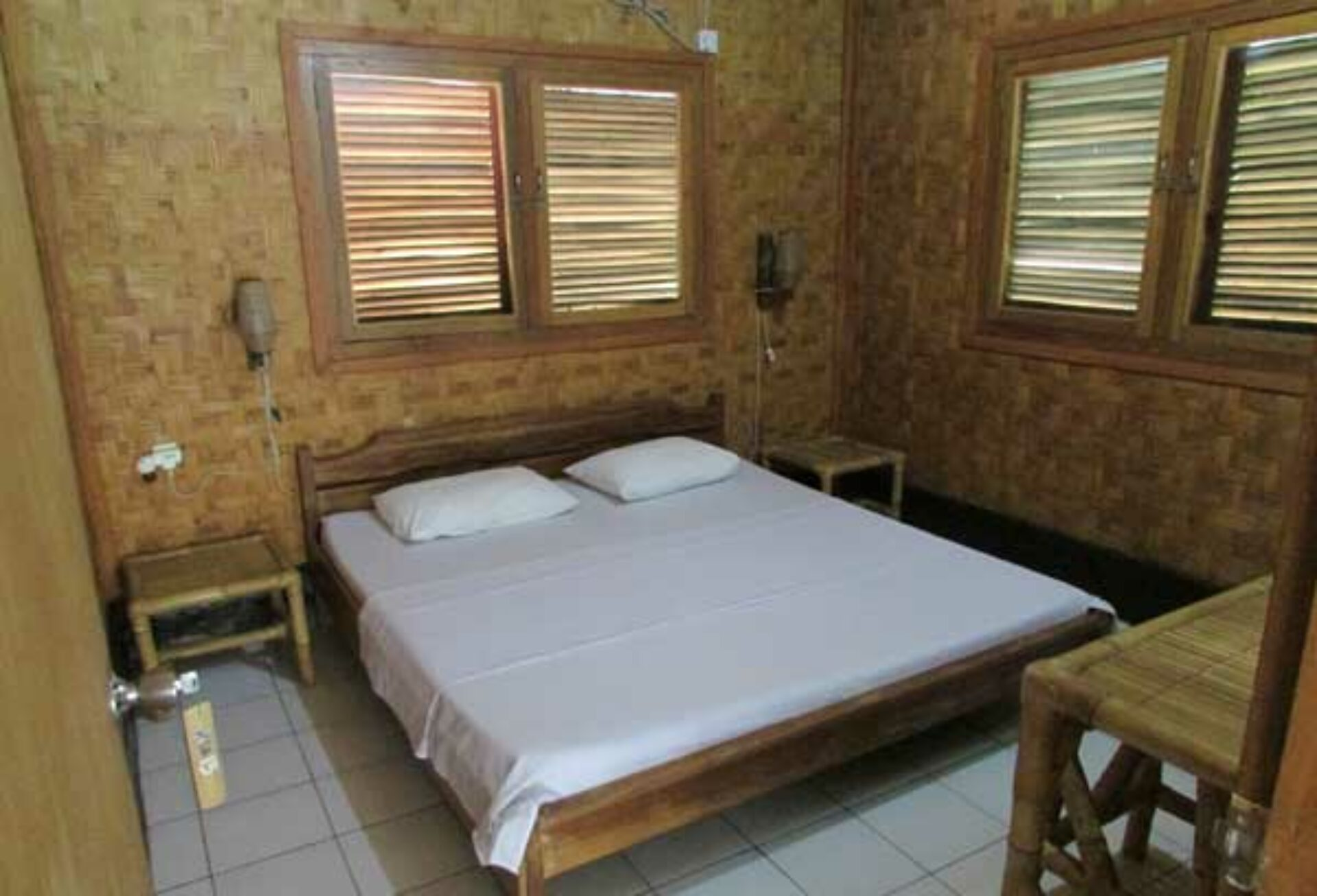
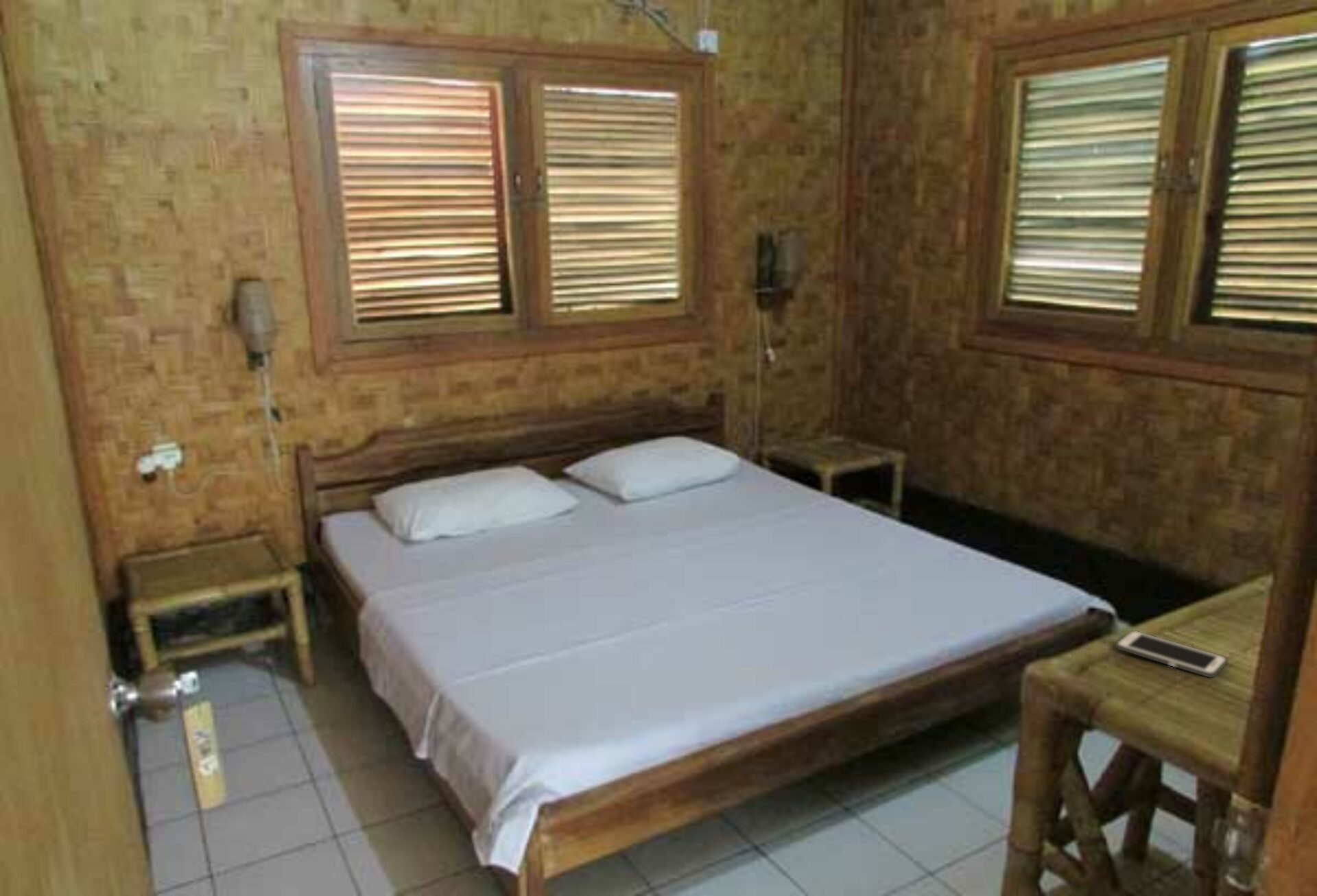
+ cell phone (1170, 653)
